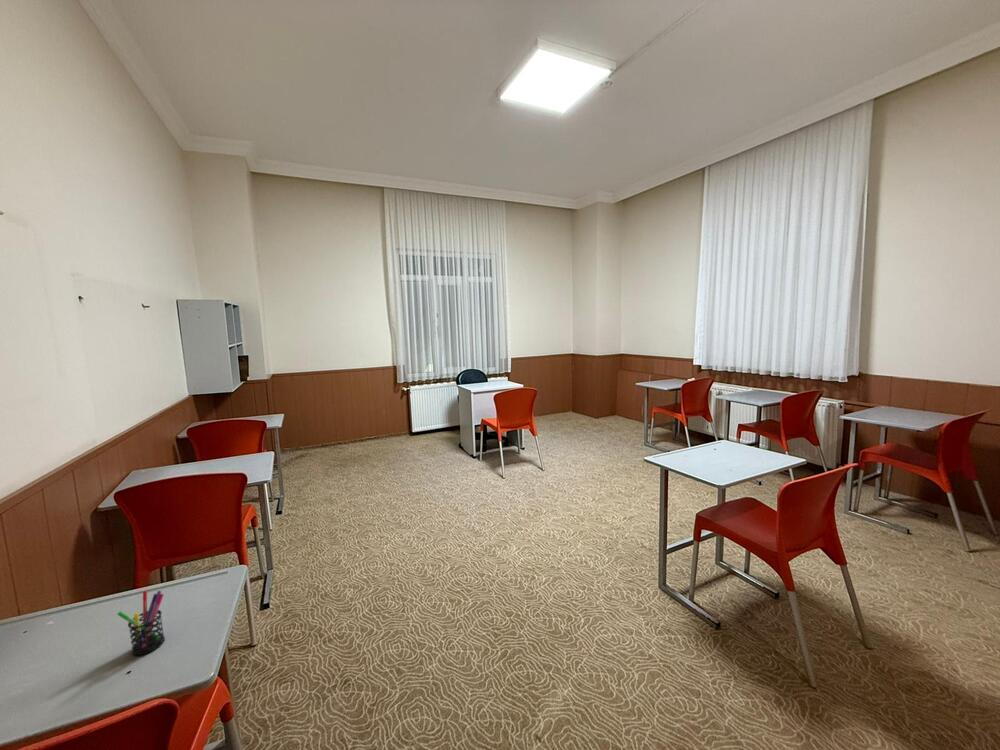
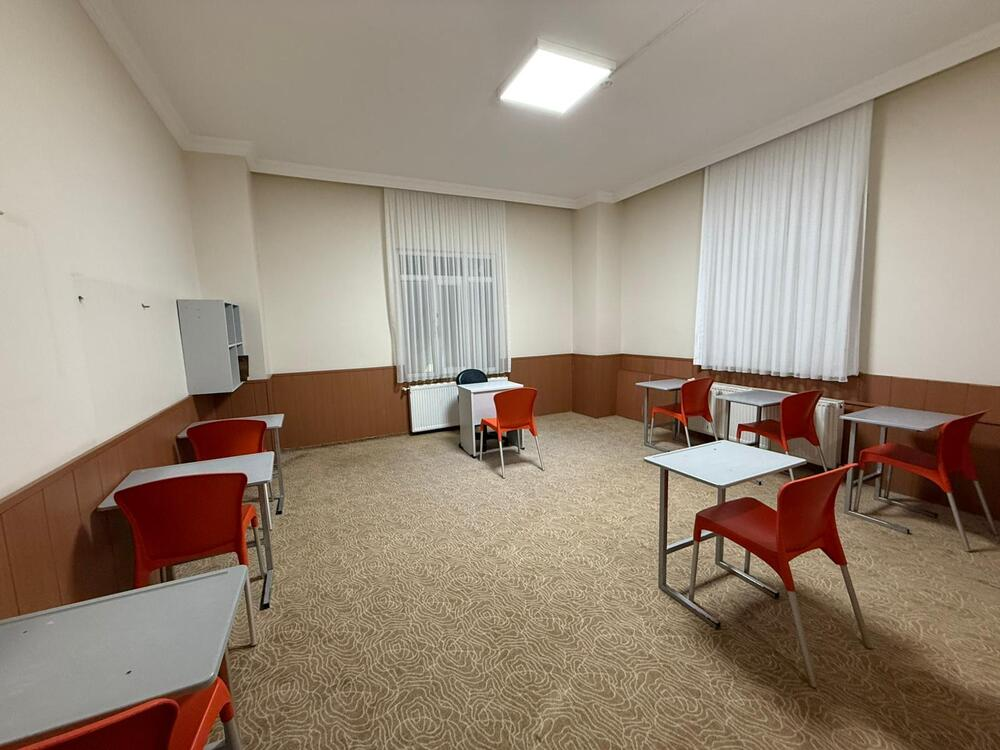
- pen holder (142, 622)
